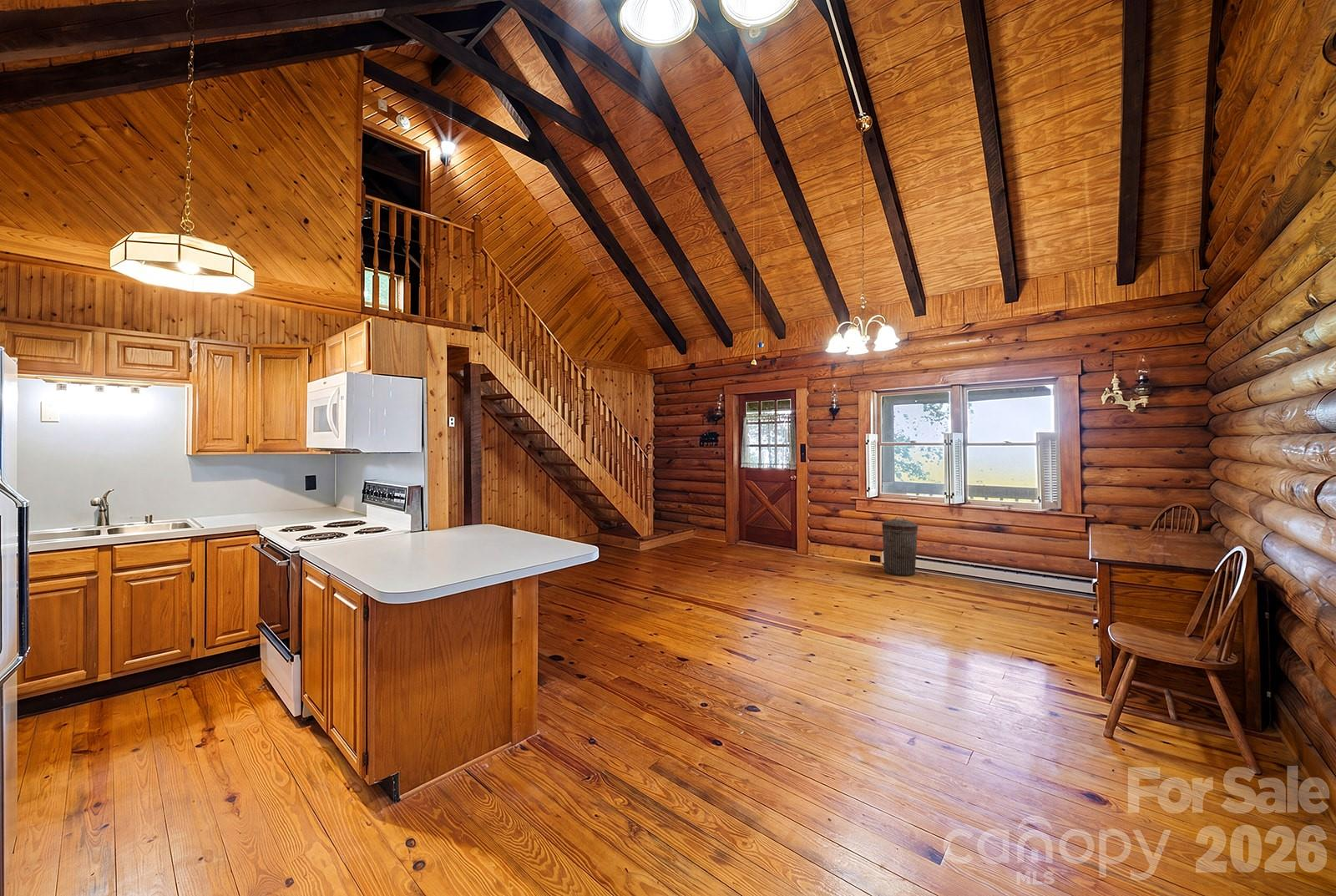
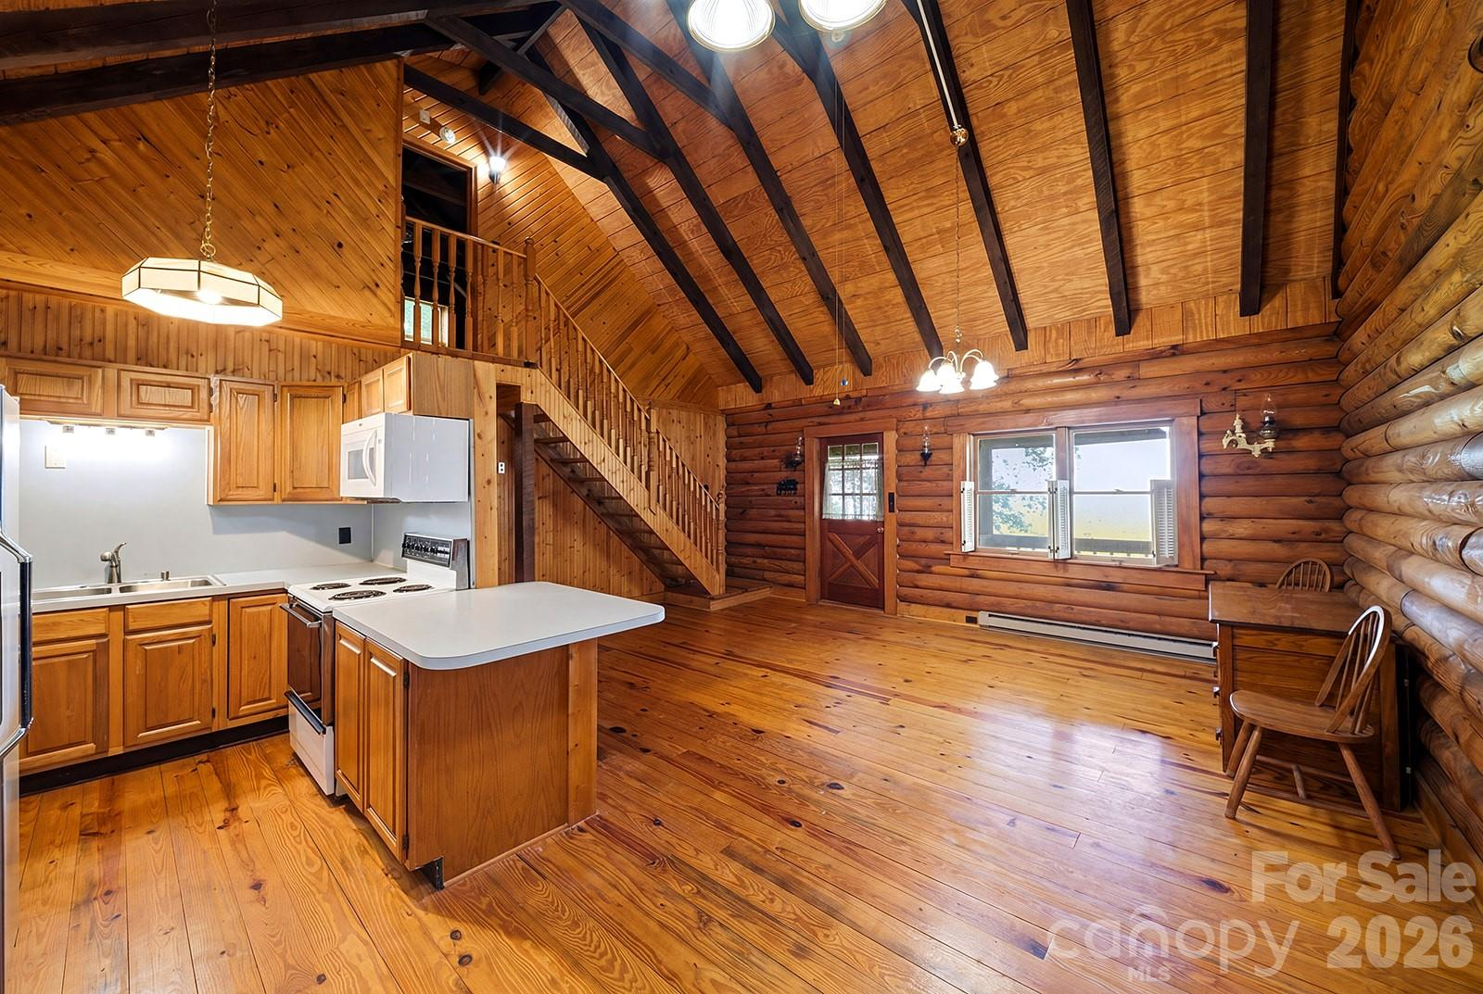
- trash can (899, 544)
